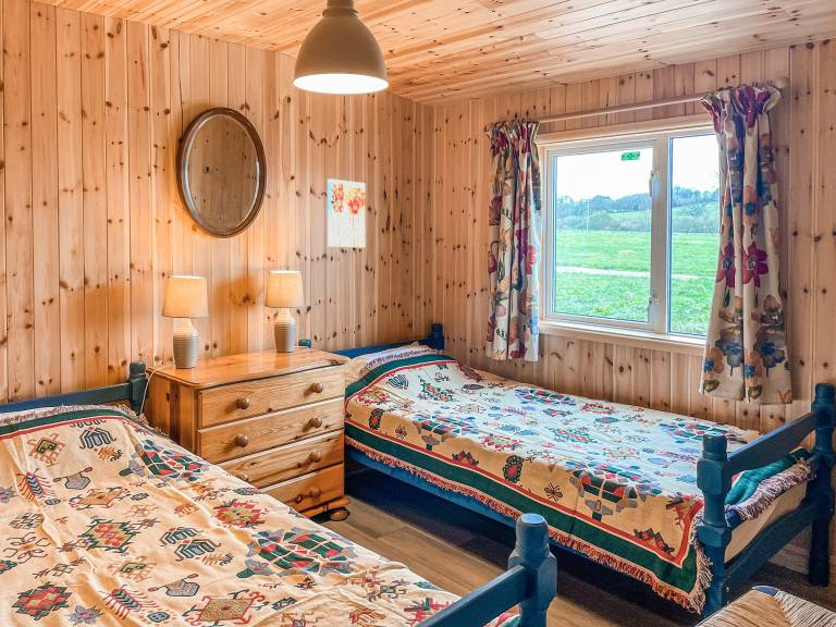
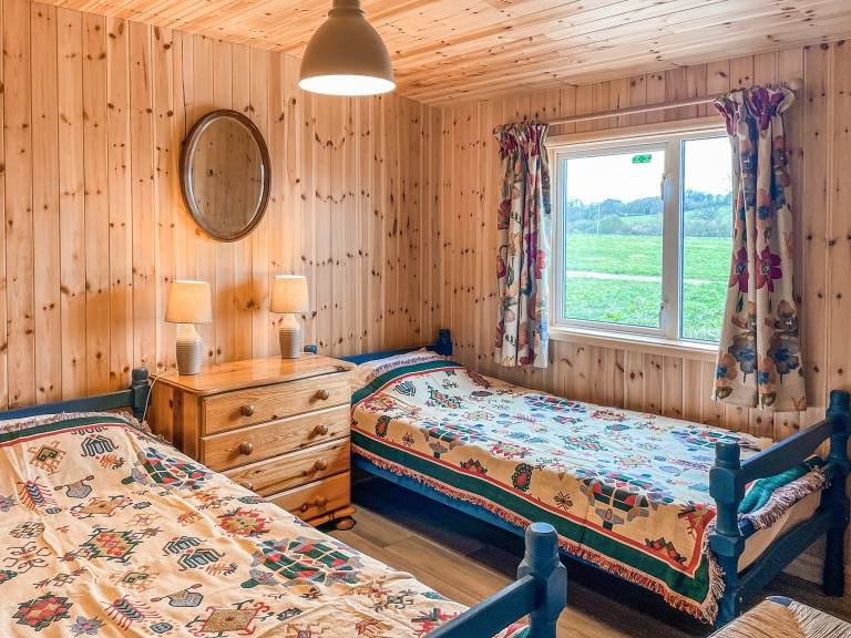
- wall art (346, 213)
